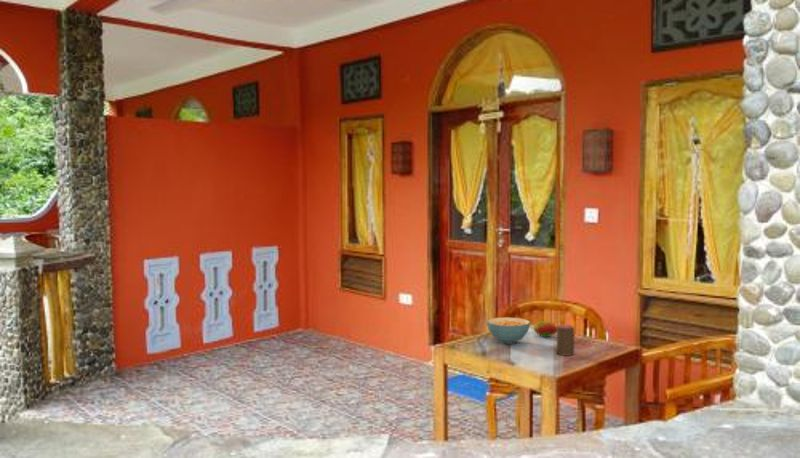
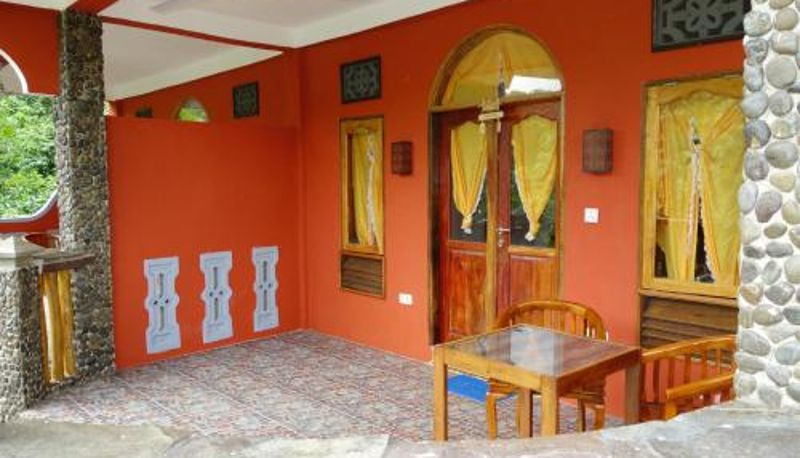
- fruit (545, 328)
- cereal bowl (508, 331)
- cup (565, 339)
